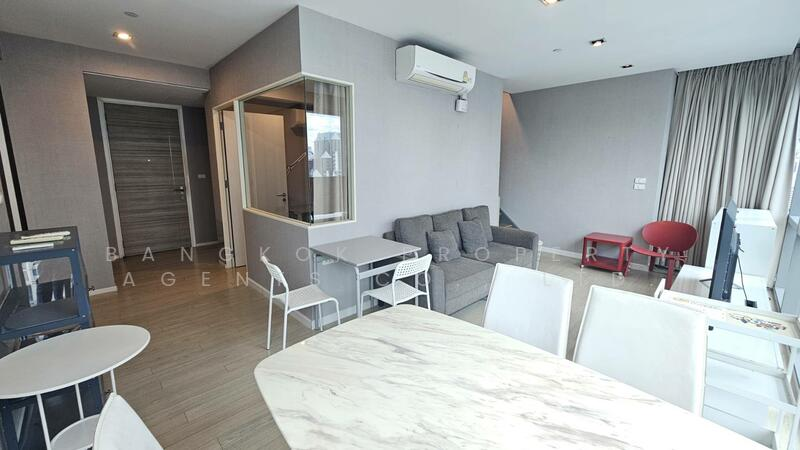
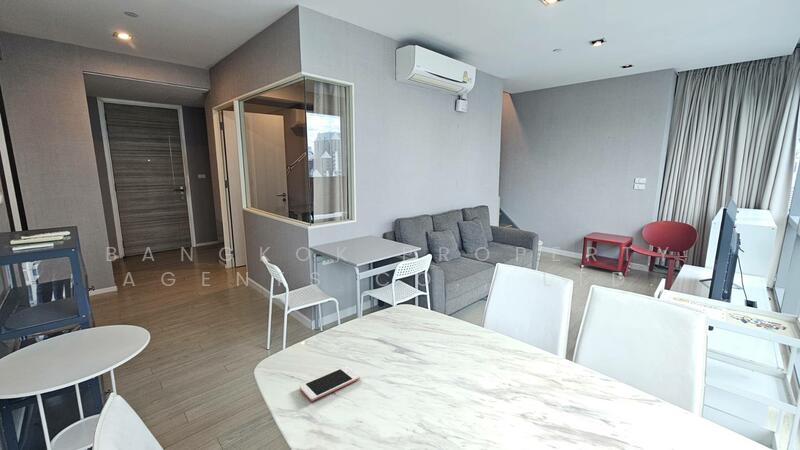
+ cell phone (330, 382)
